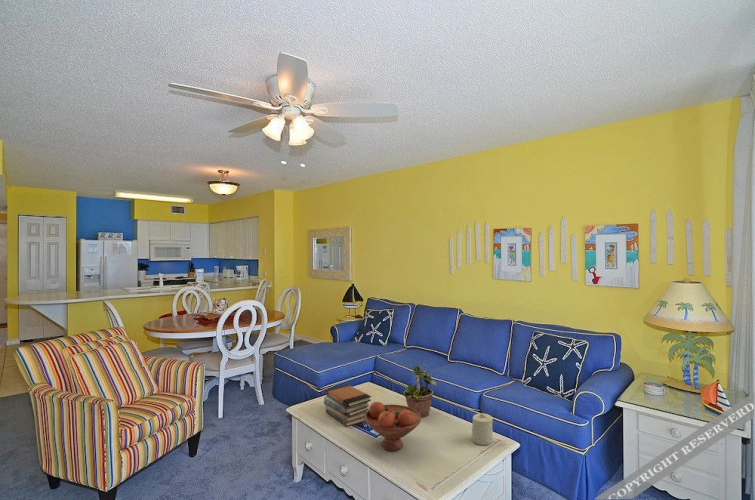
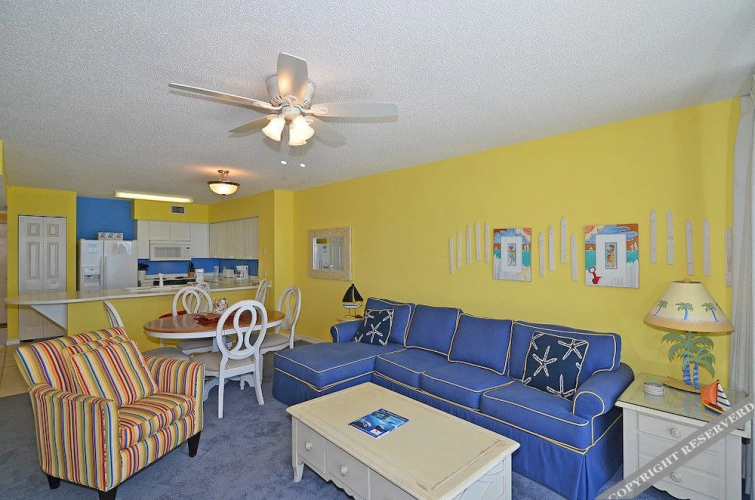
- book stack (346, 403)
- potted plant (417, 385)
- candle (482, 426)
- fruit bowl (392, 425)
